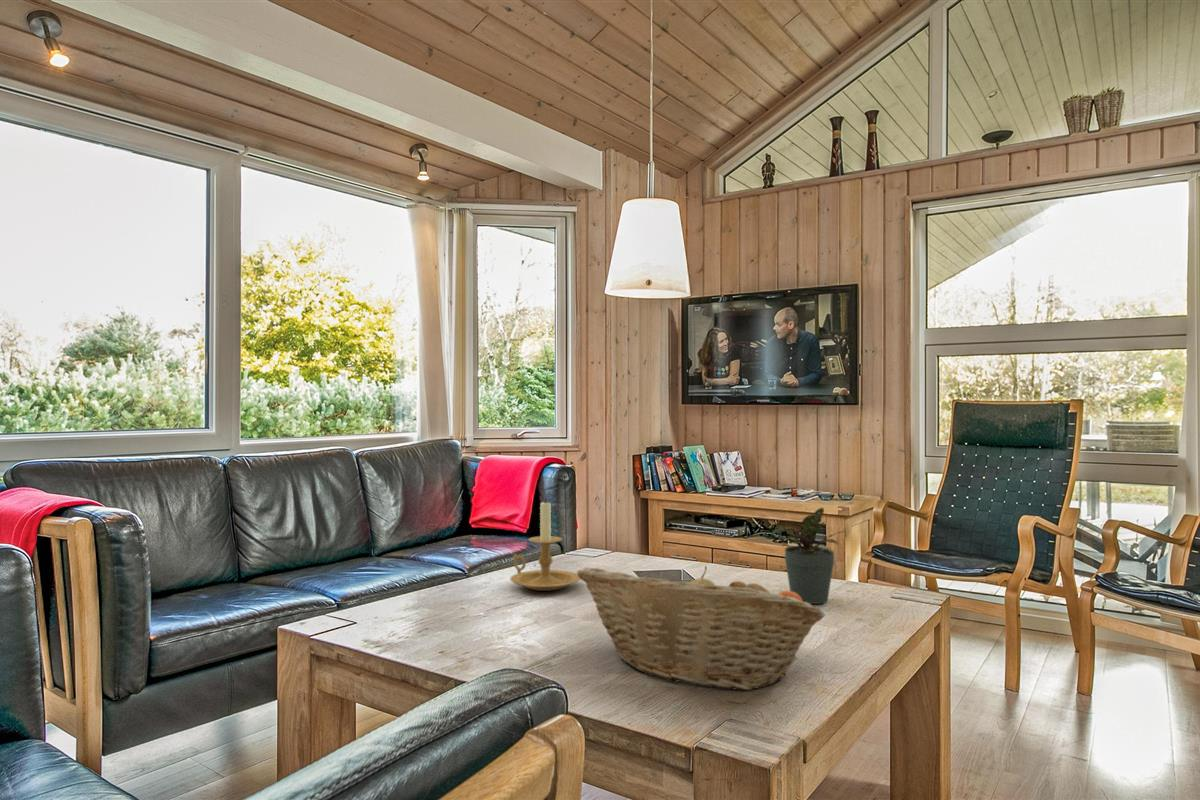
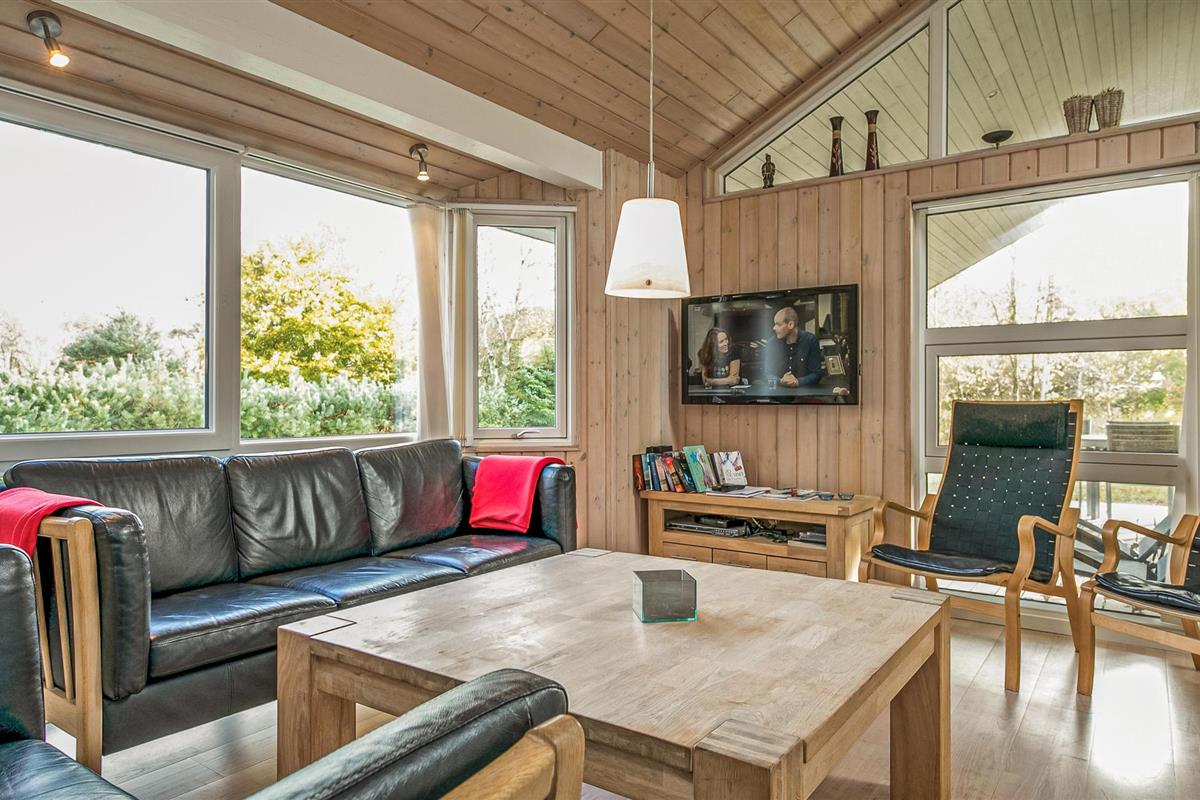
- fruit basket (695, 611)
- candle holder (545, 542)
- potted plant (808, 554)
